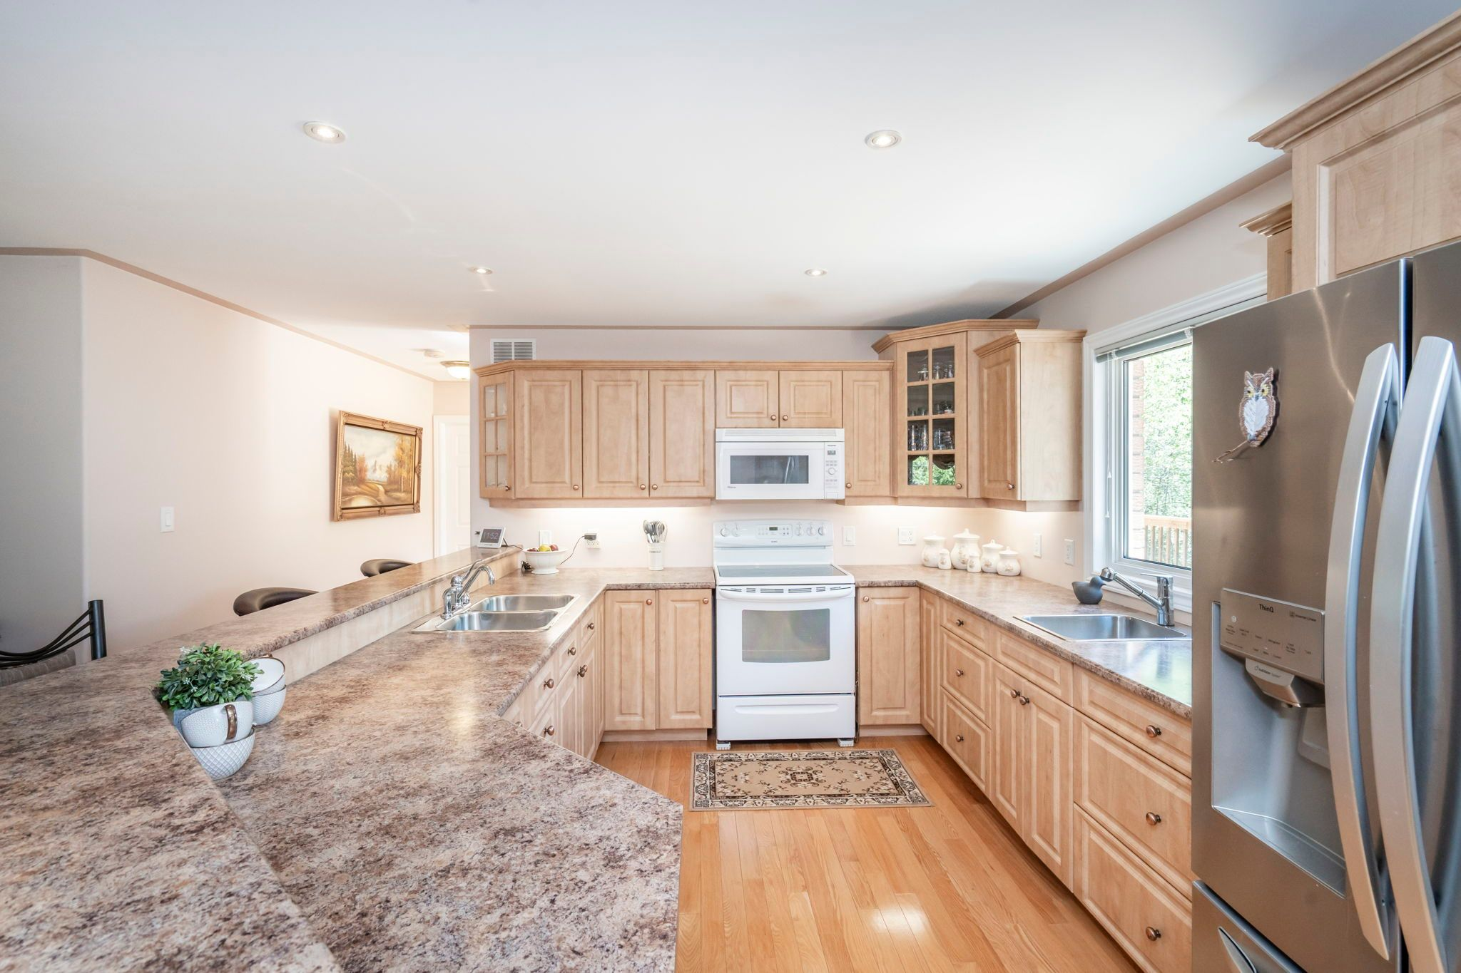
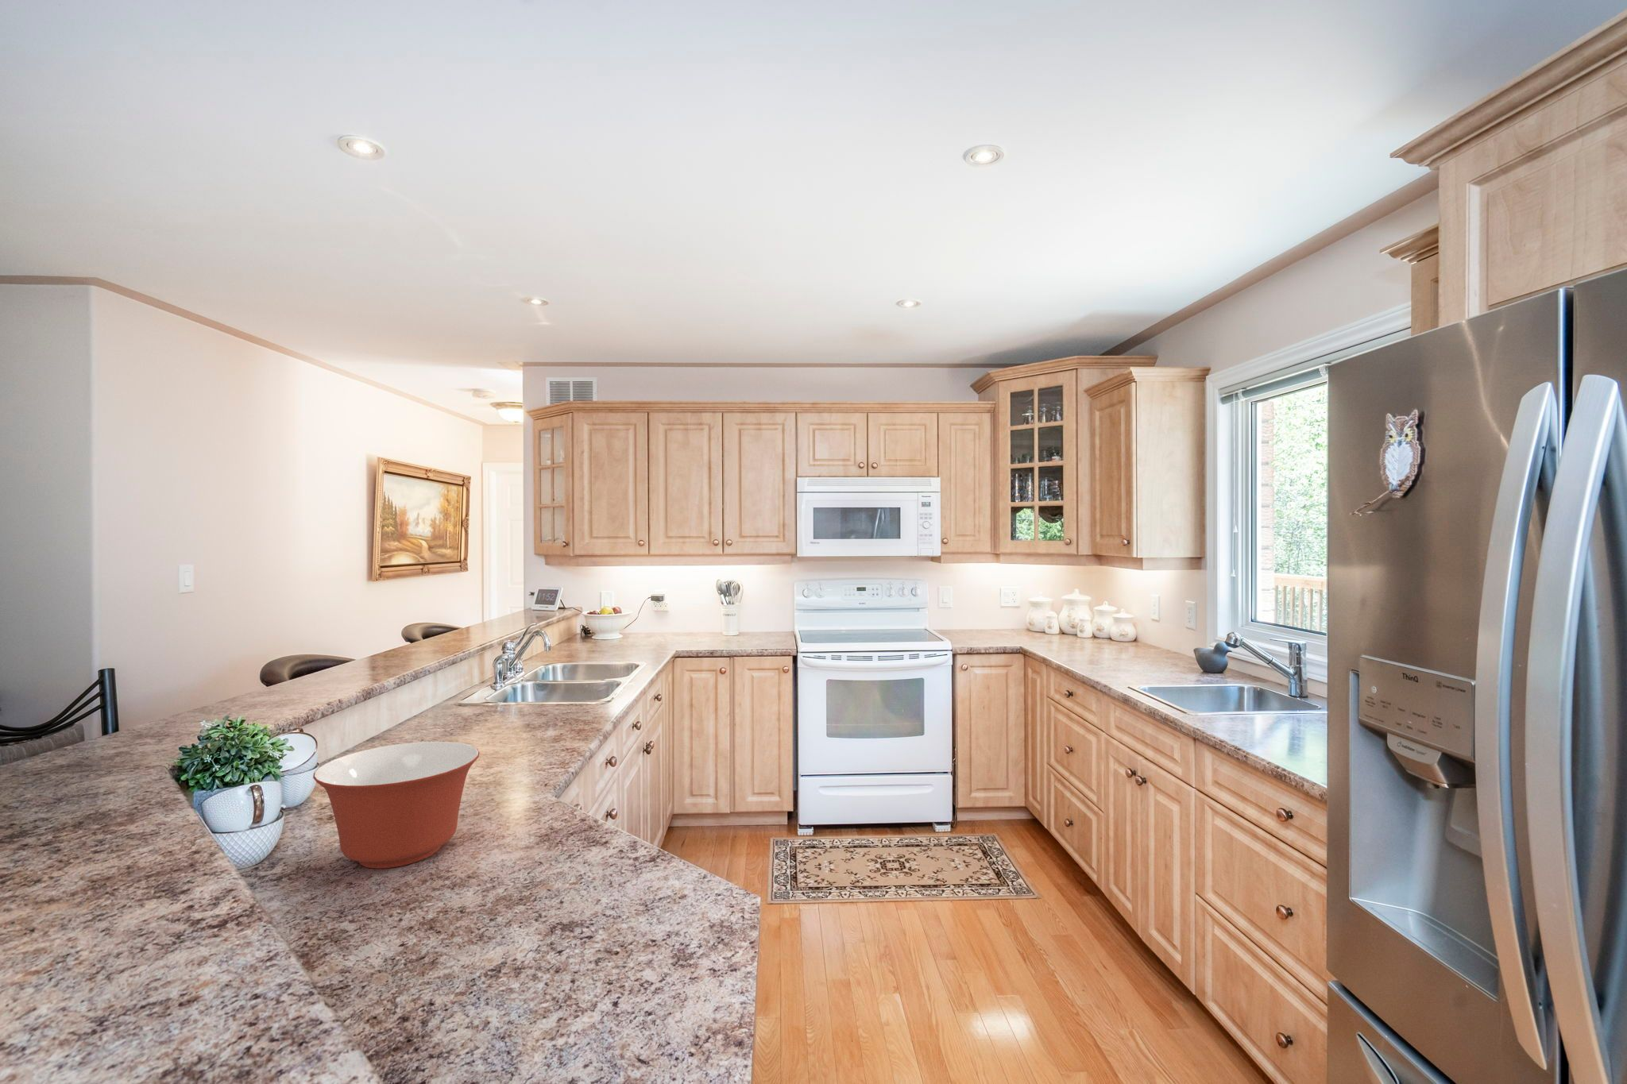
+ mixing bowl (400, 806)
